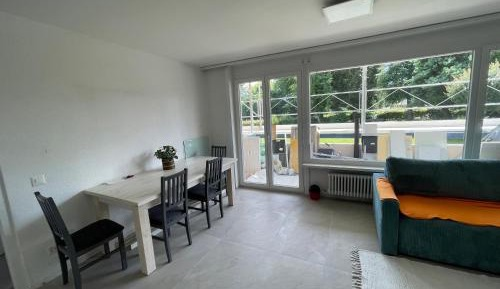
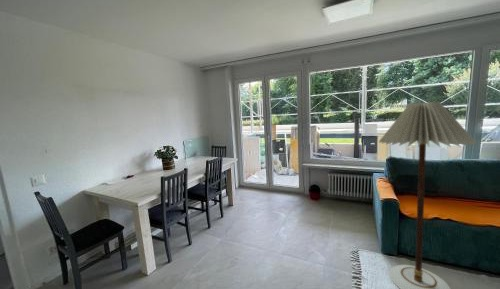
+ floor lamp (420, 196)
